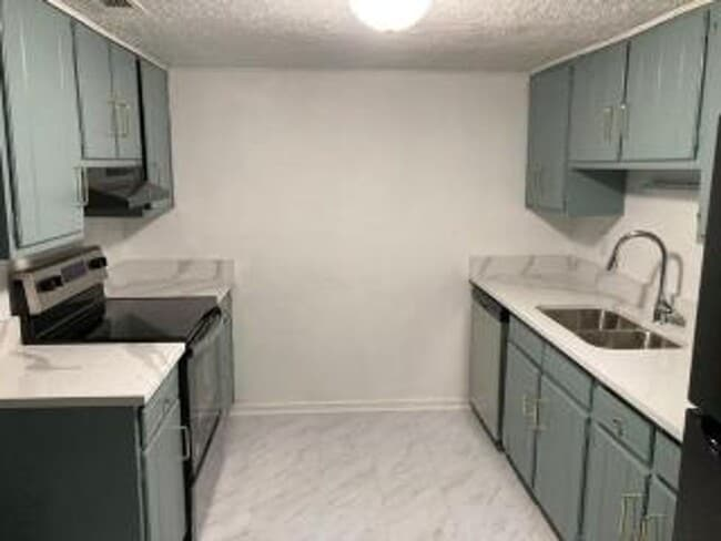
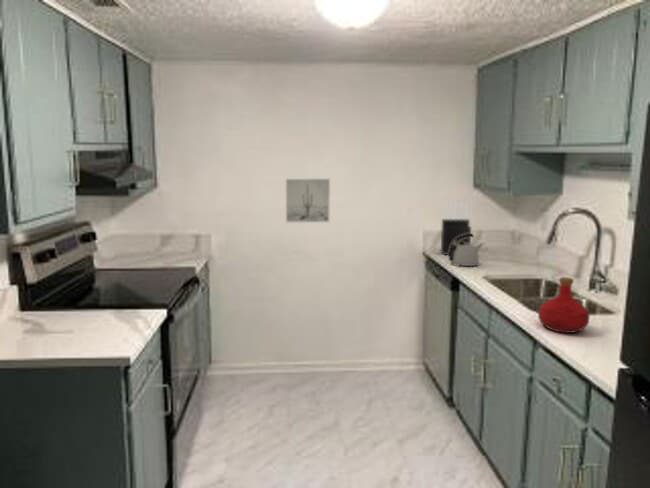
+ bottle (564, 303)
+ kettle (466, 248)
+ wall art (307, 200)
+ knife block (456, 228)
